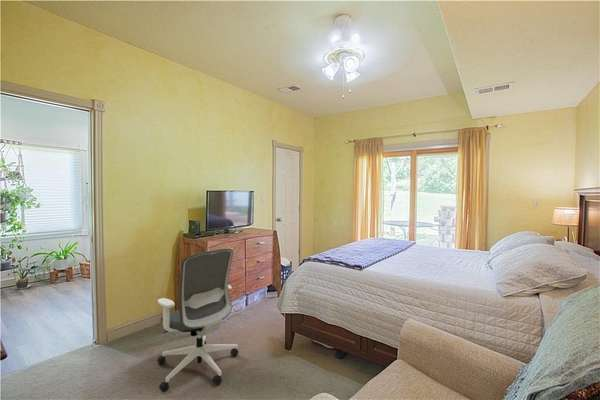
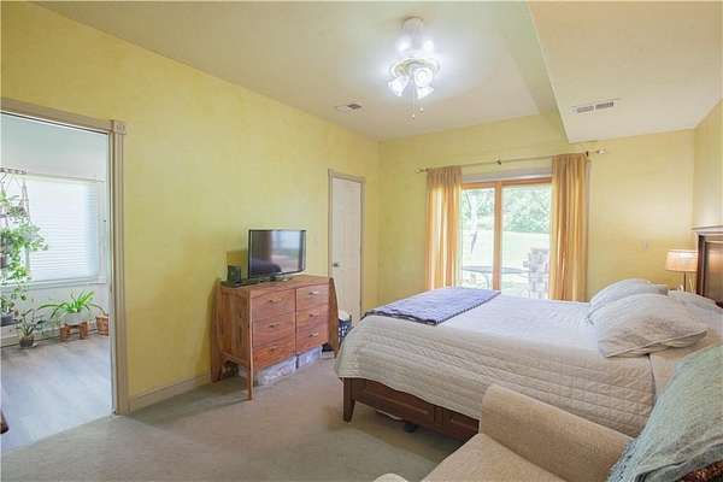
- office chair (198, 307)
